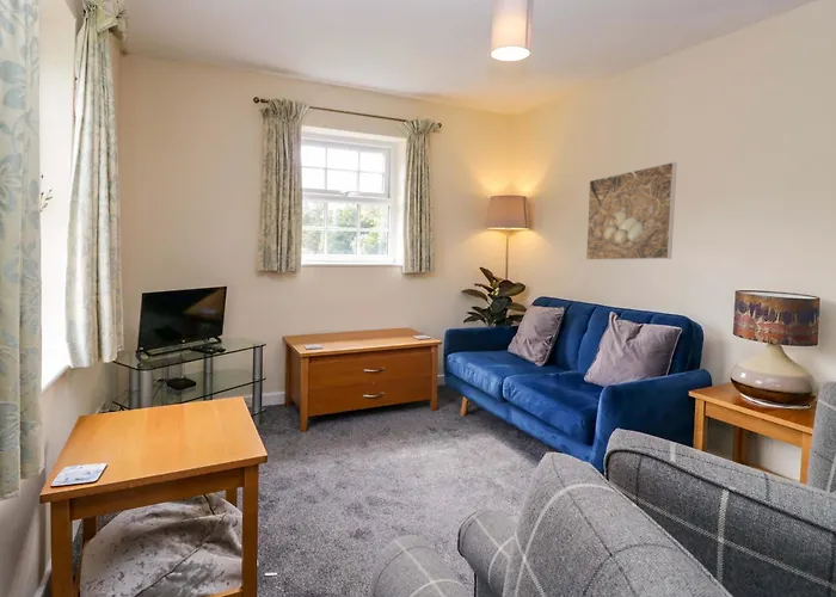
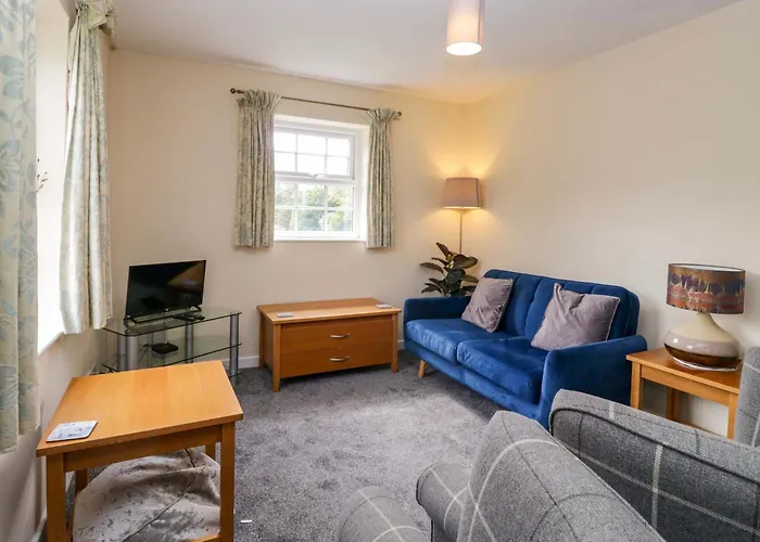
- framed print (626, 216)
